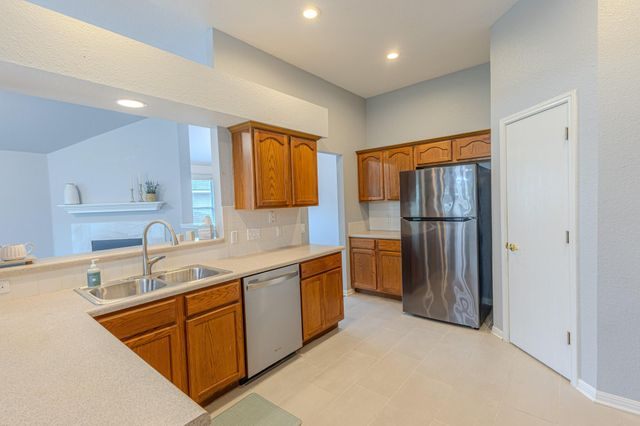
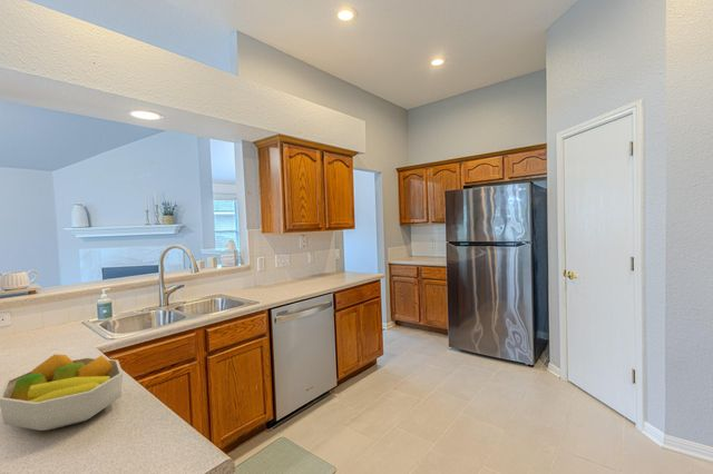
+ fruit bowl (66, 385)
